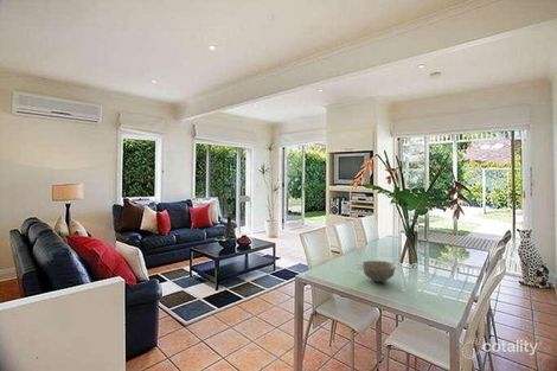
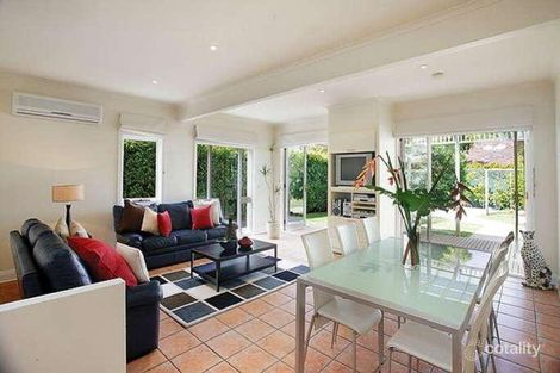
- bowl (378, 271)
